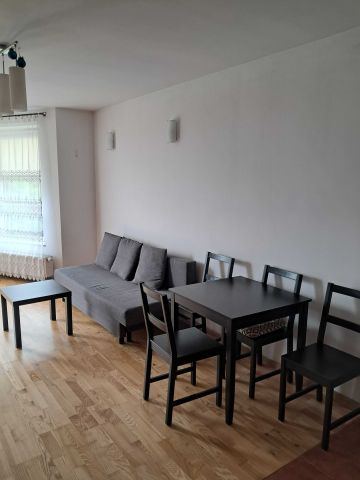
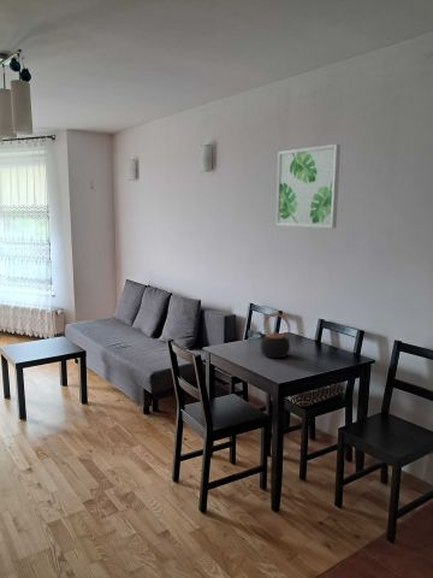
+ wall art (306, 188)
+ teapot (273, 334)
